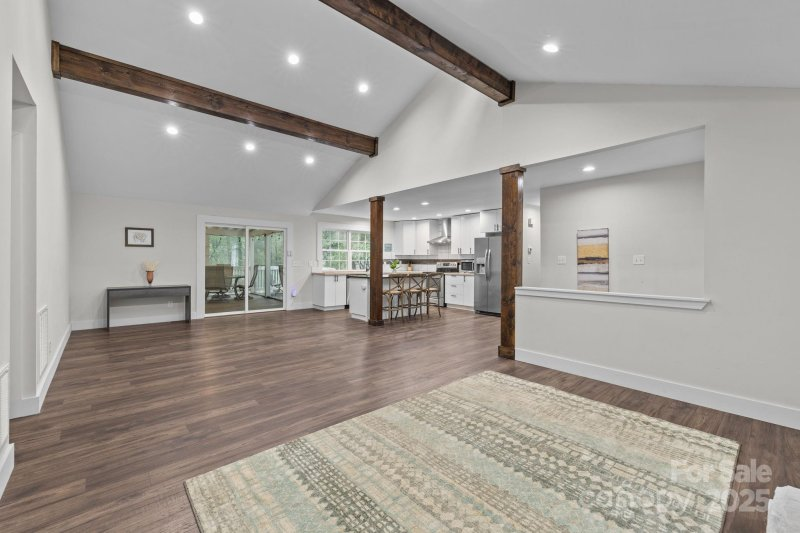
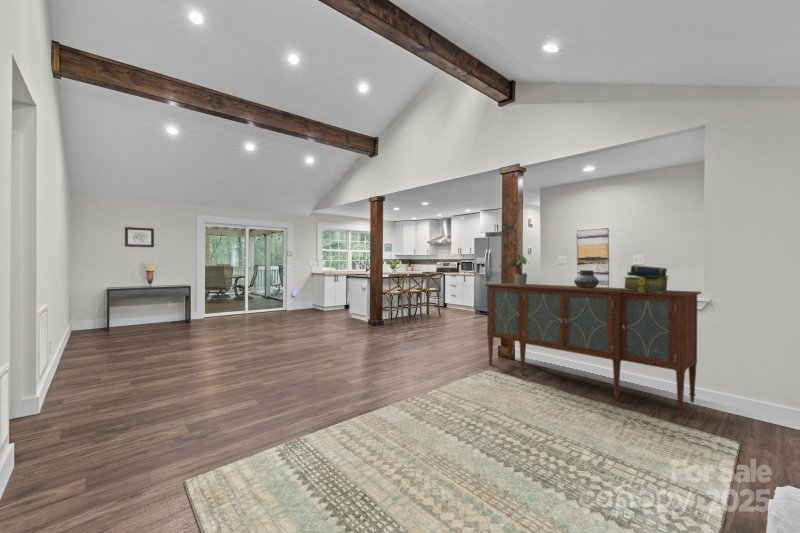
+ stack of books (647, 277)
+ ceramic vessel (586, 279)
+ potted plant (517, 269)
+ sideboard (574, 334)
